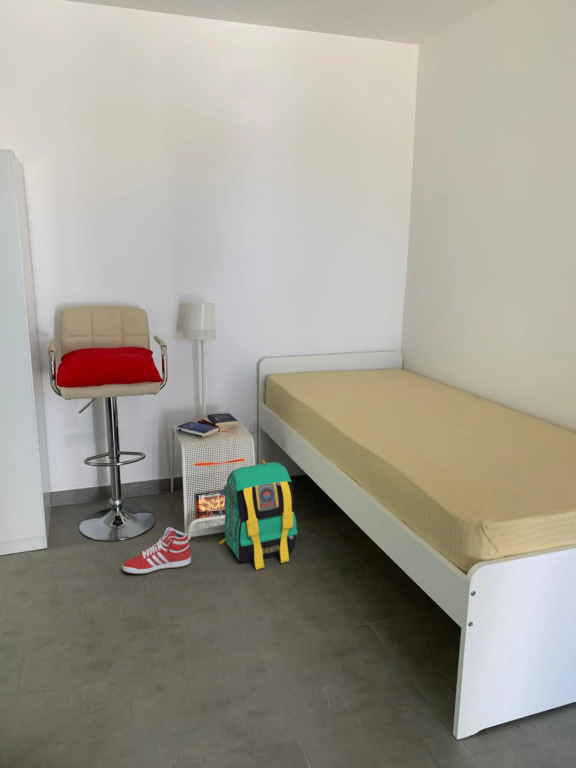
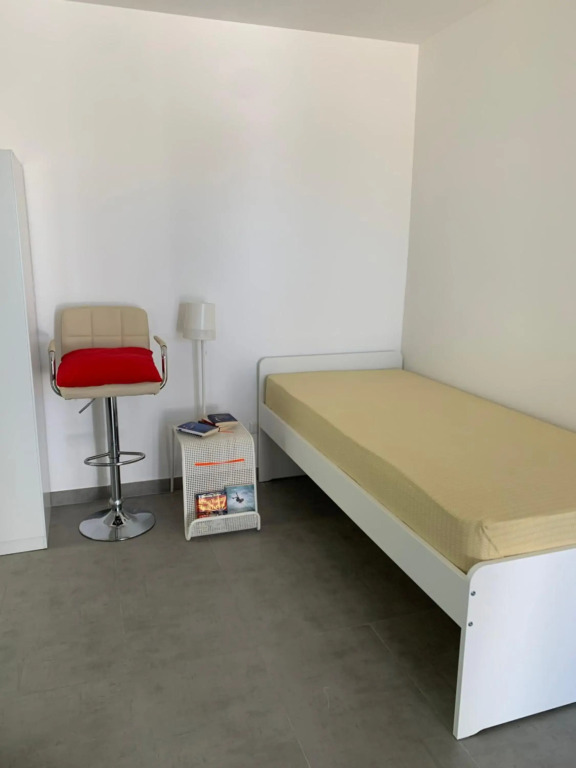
- backpack (258, 505)
- sneaker (156, 549)
